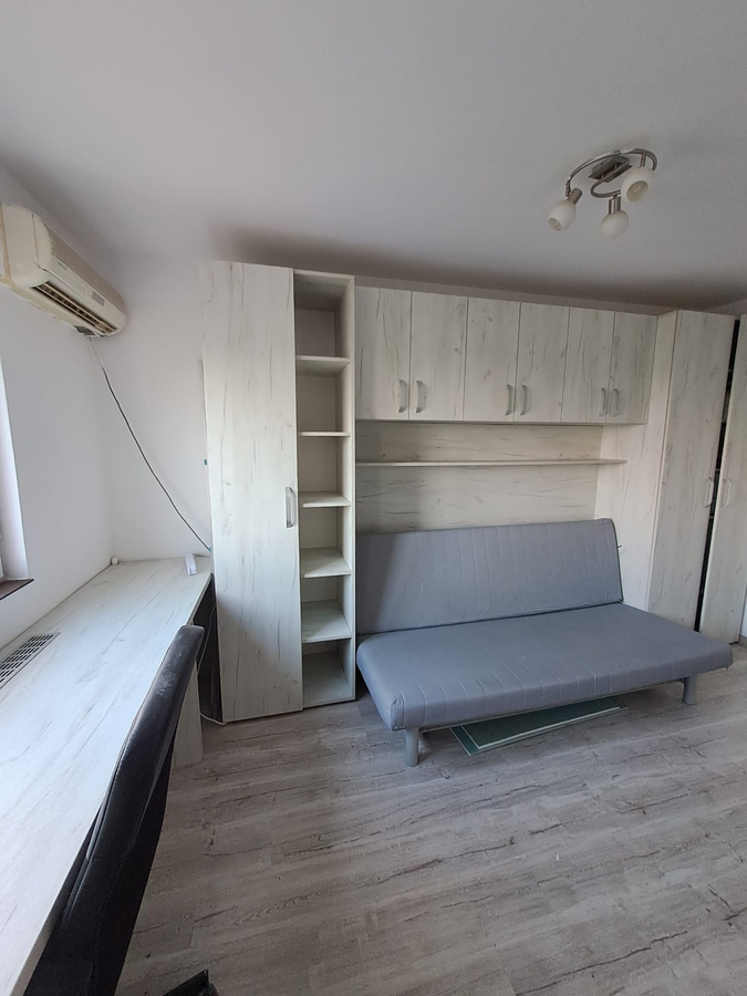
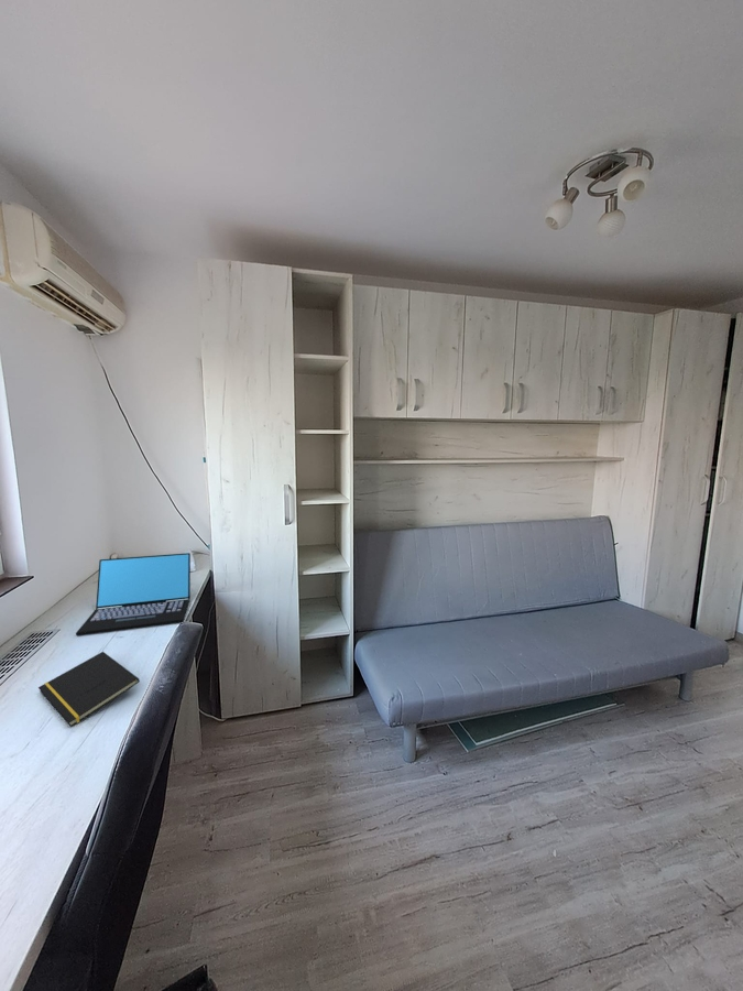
+ laptop (139, 589)
+ notepad (88, 684)
